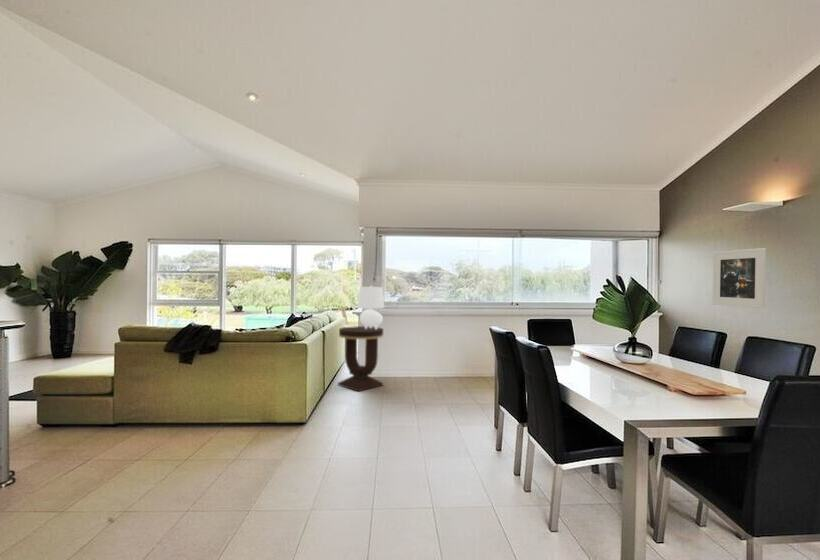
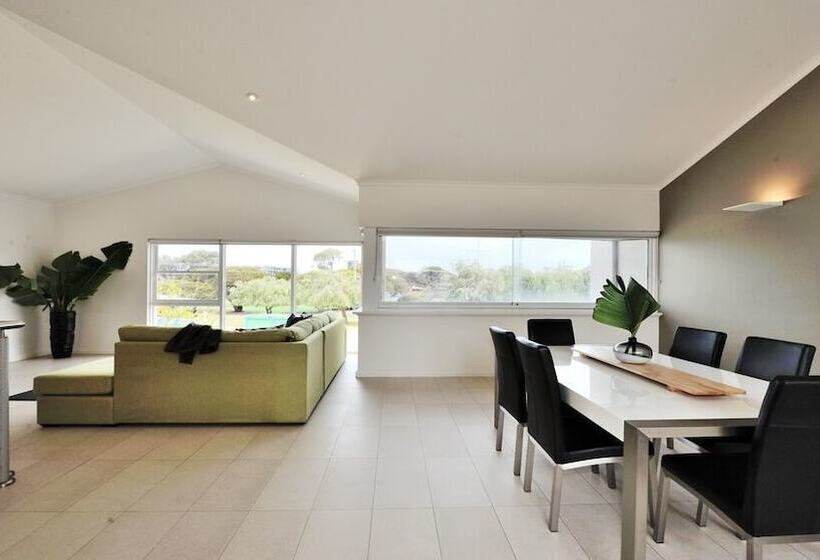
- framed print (737, 278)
- table lamp (371, 307)
- side table (357, 359)
